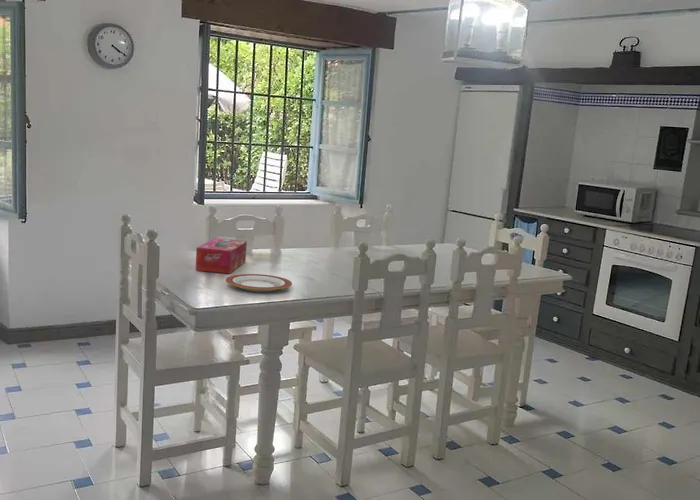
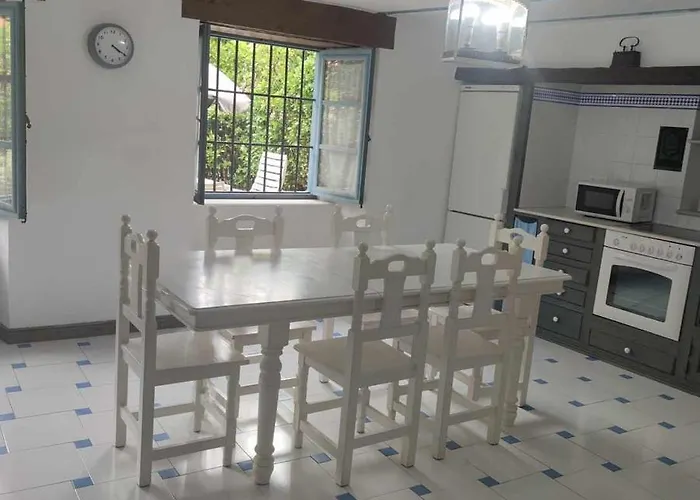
- tissue box (222, 254)
- plate (258, 283)
